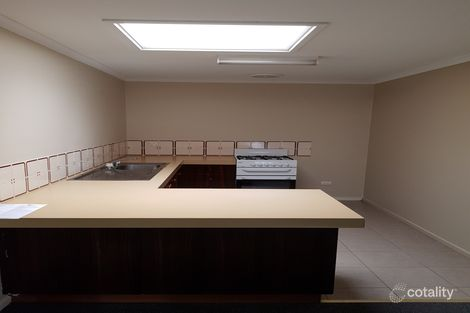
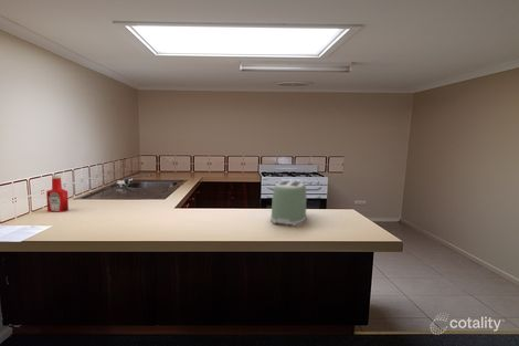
+ soap bottle (56, 192)
+ toaster (289, 200)
